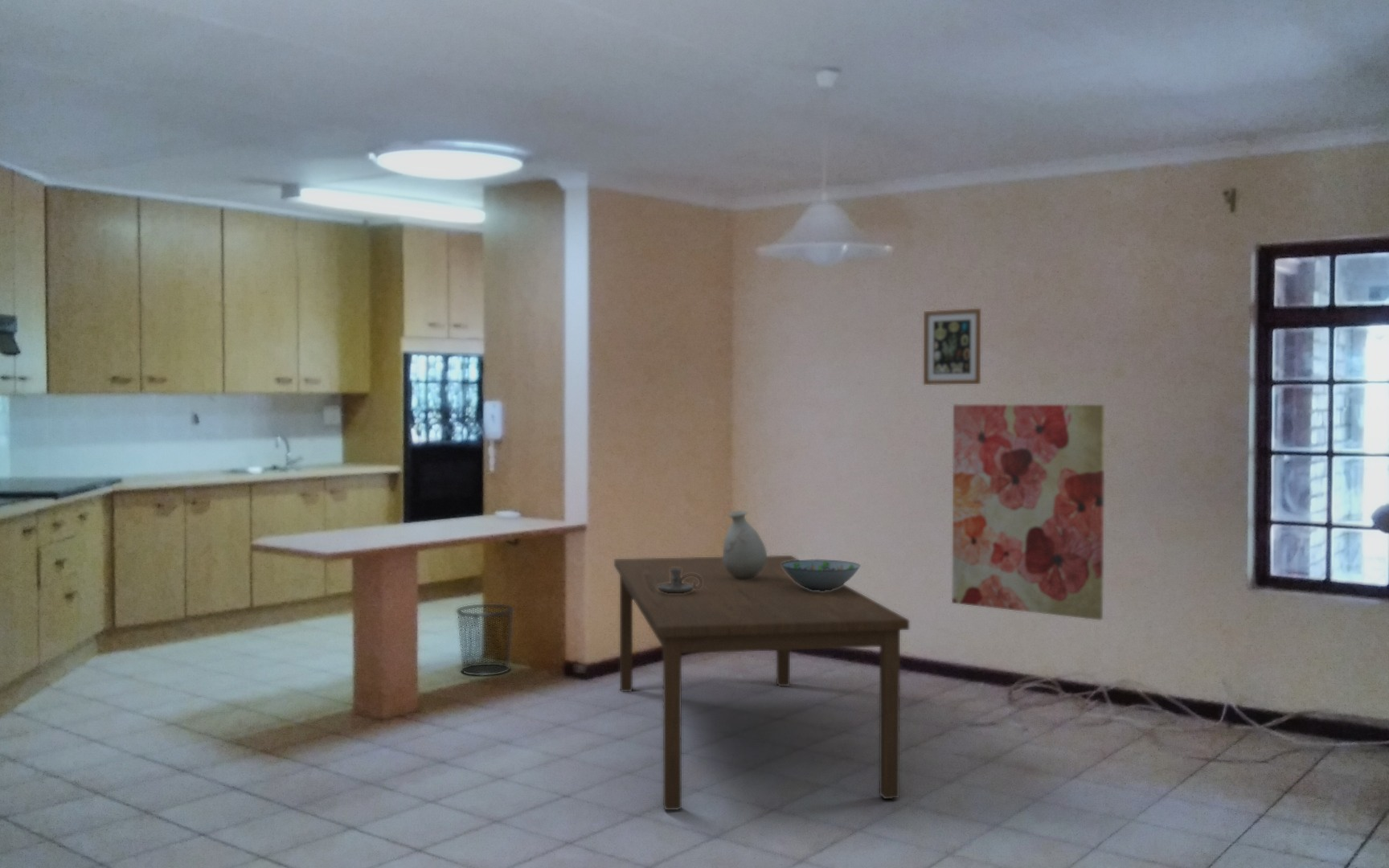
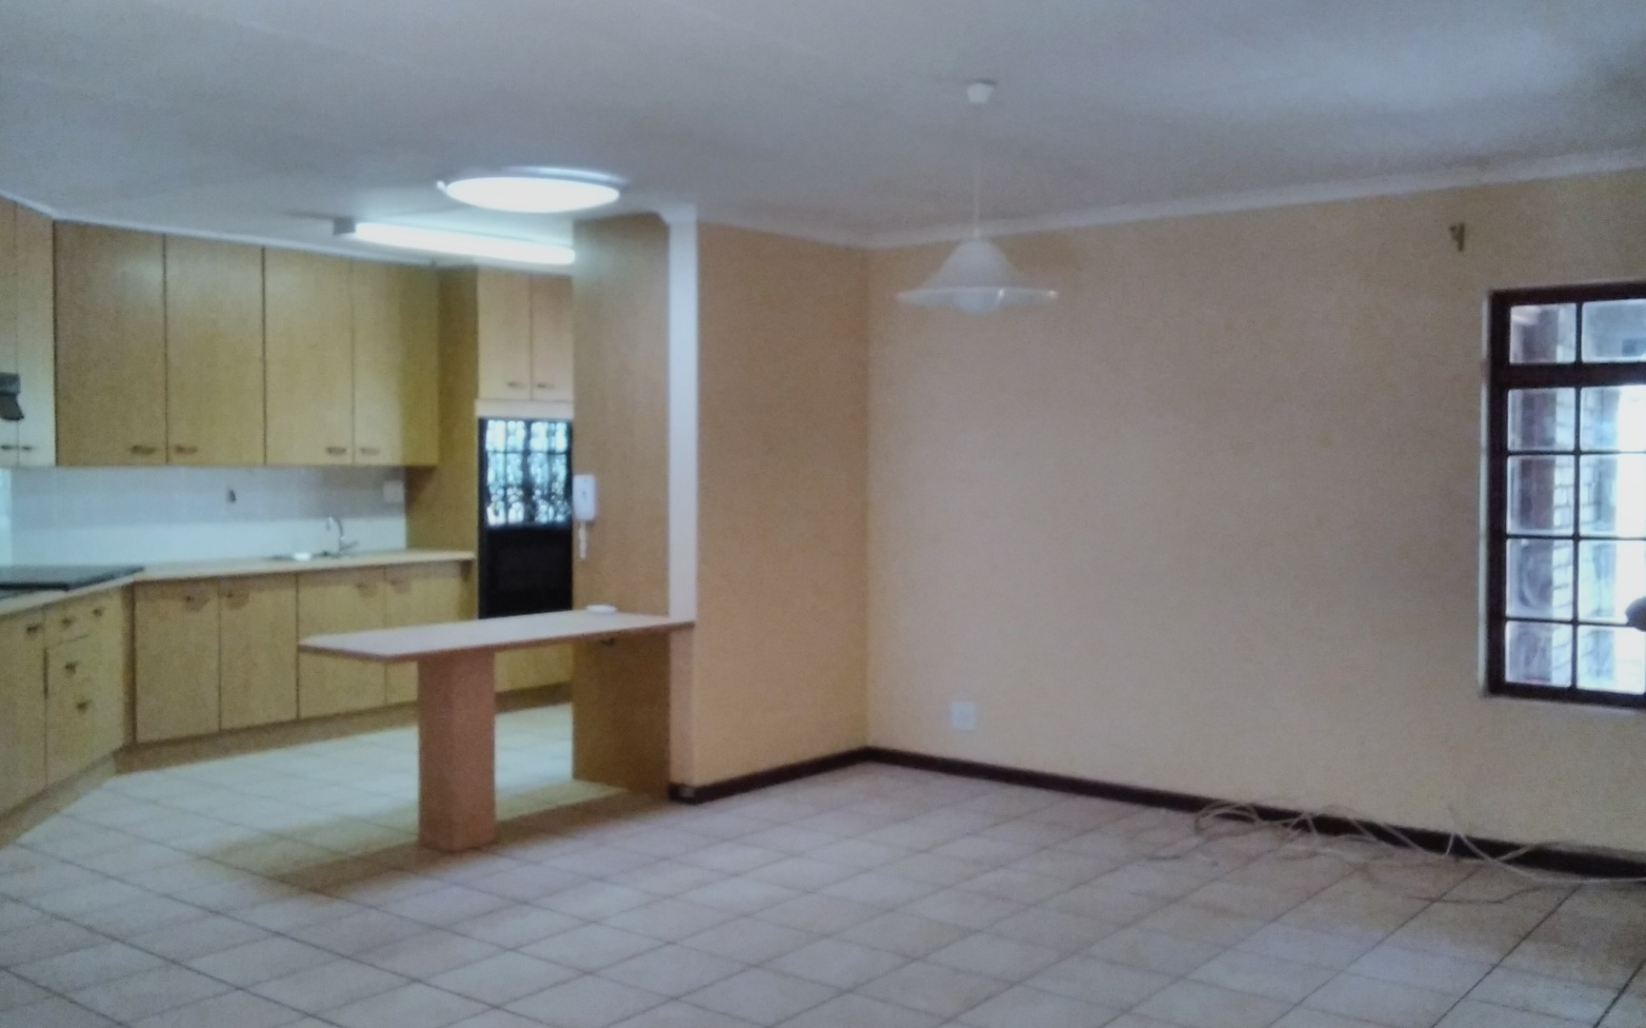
- wall art (951, 347)
- wall art (1025, 508)
- vase (744, 543)
- candle holder (679, 579)
- decorative bowl (821, 576)
- dining table (737, 651)
- waste bin (485, 639)
